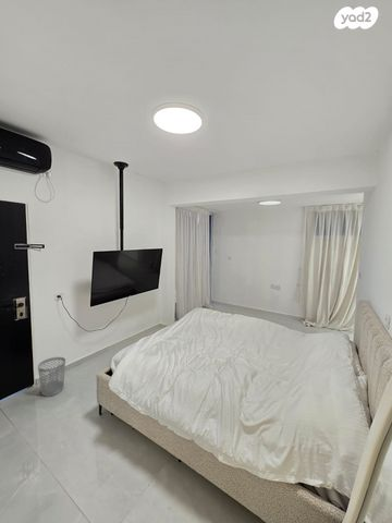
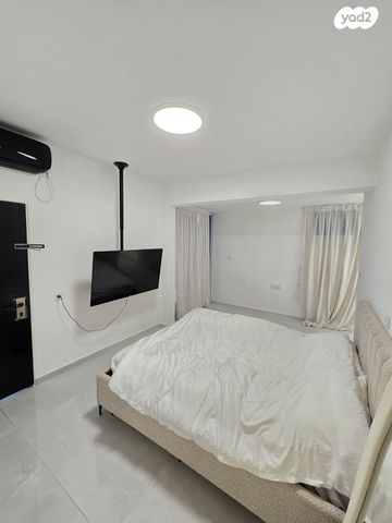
- wastebasket (52, 376)
